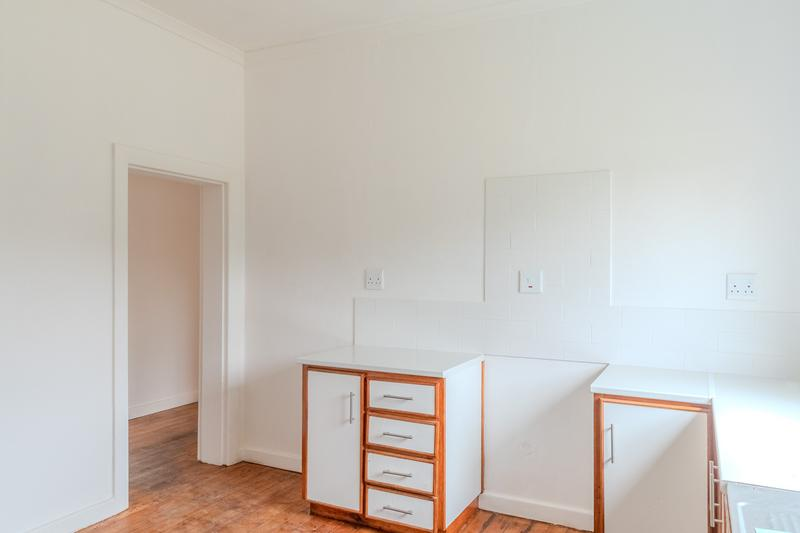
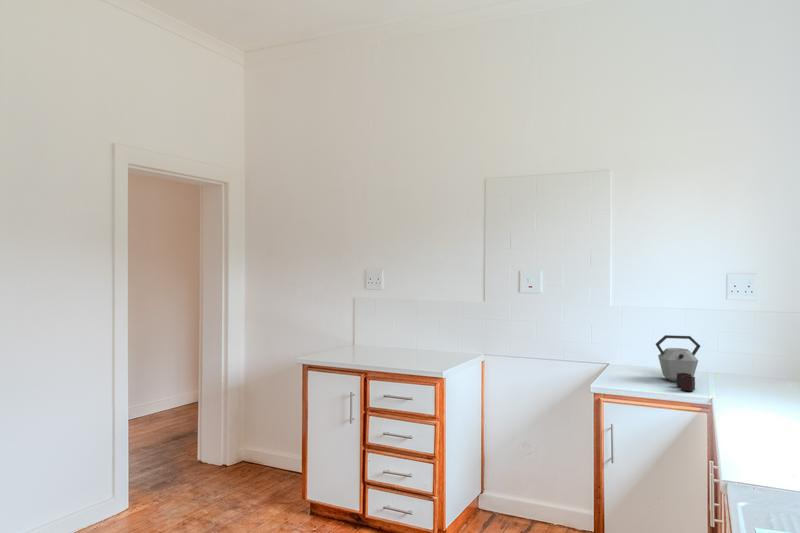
+ kettle (681, 360)
